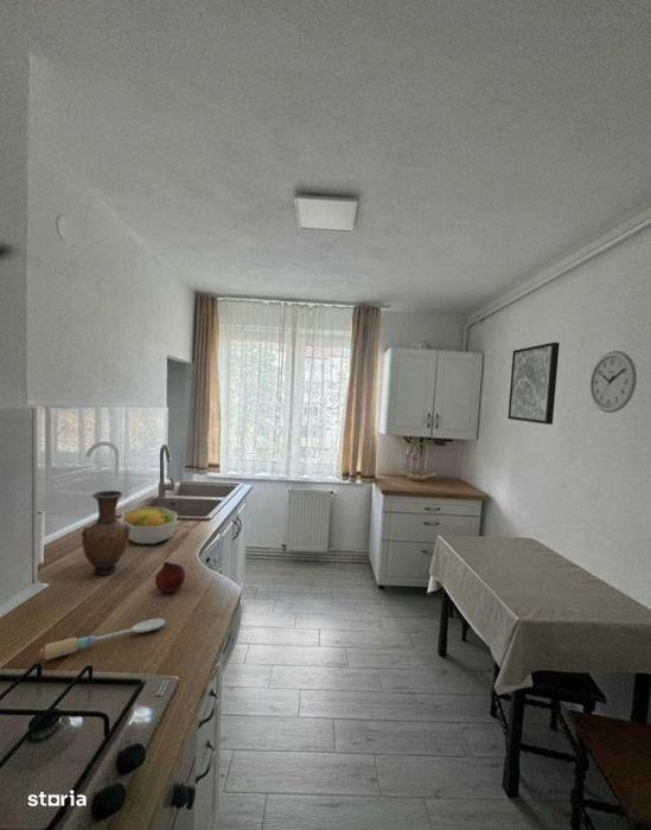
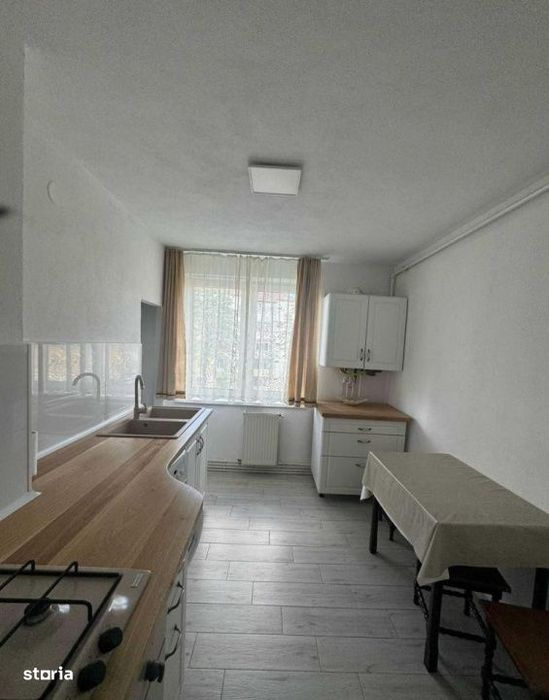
- wall clock (609, 382)
- vase (107, 532)
- fruit bowl (148, 522)
- spoon (107, 634)
- fruit (170, 576)
- wall art (530, 384)
